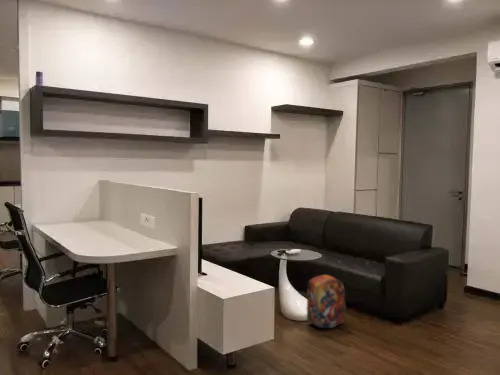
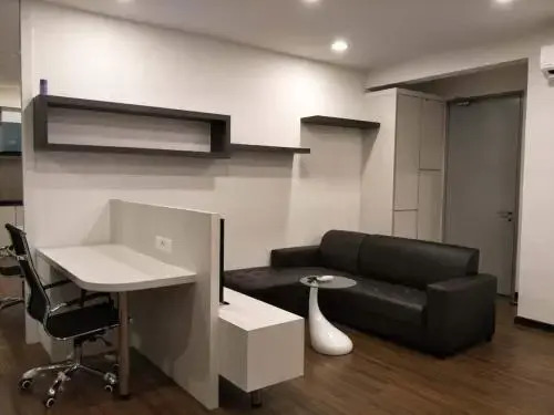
- backpack (325, 298)
